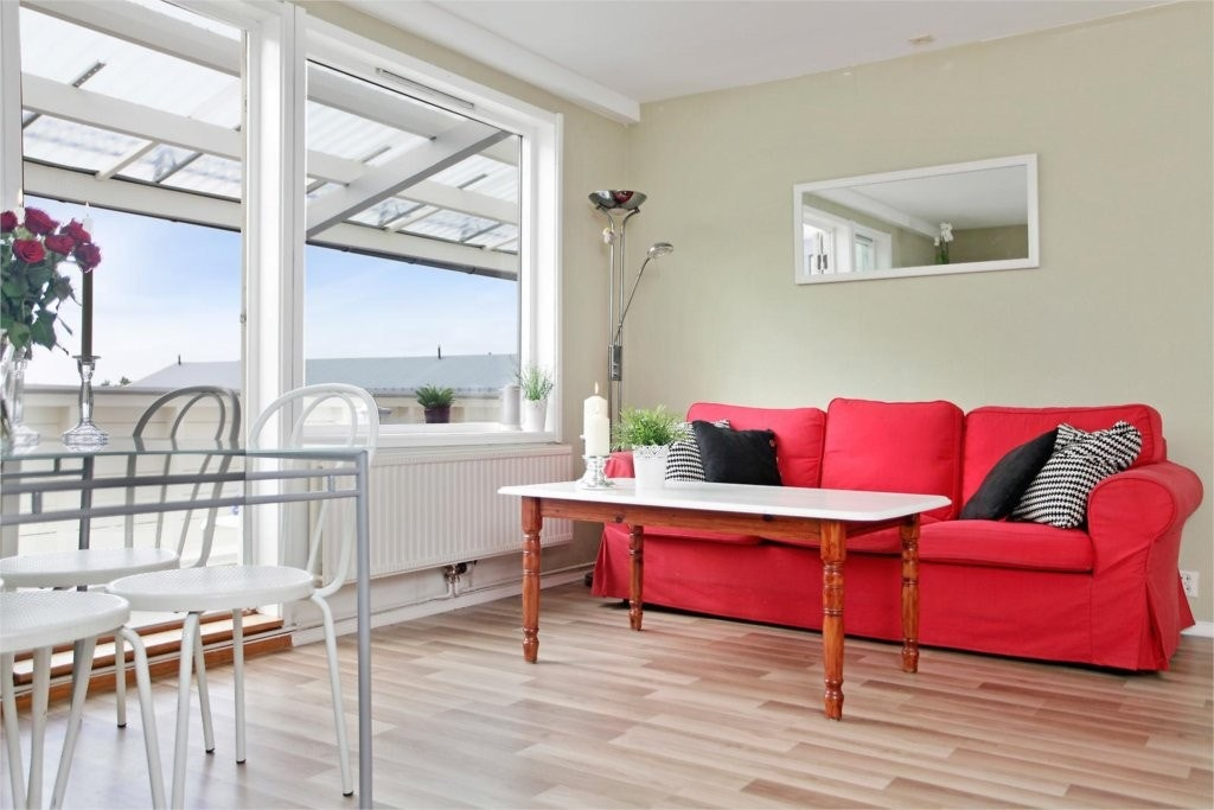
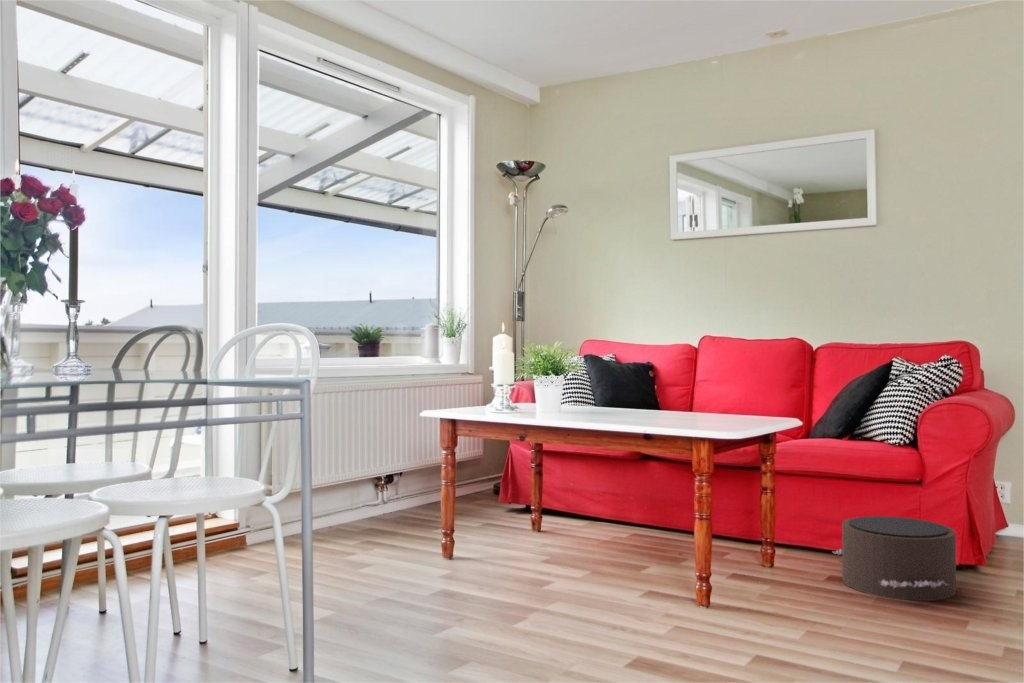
+ pouf (888, 554)
